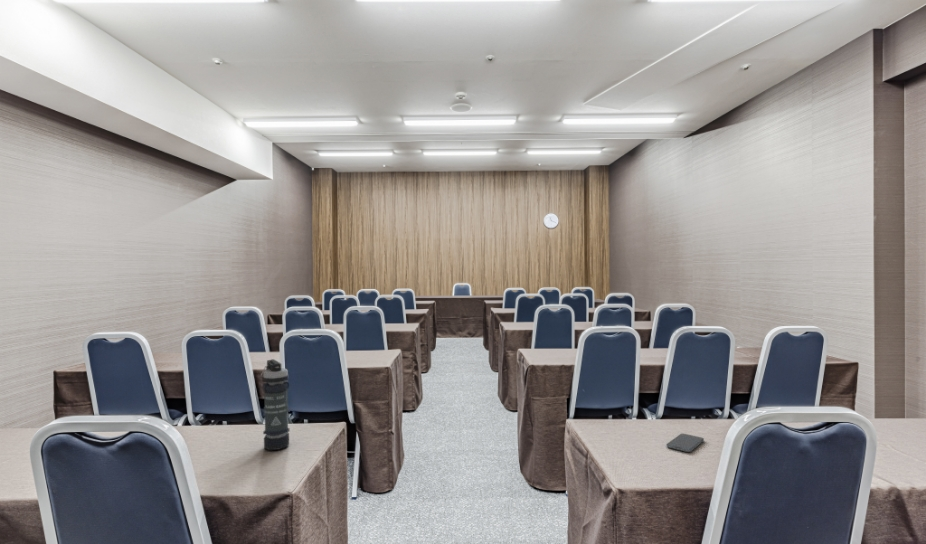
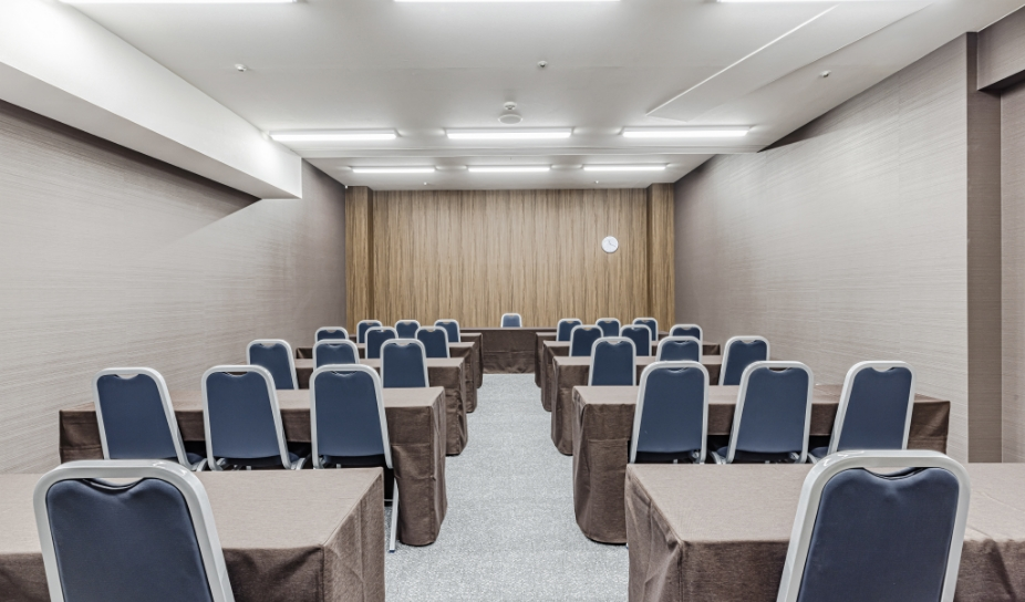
- smartphone (685, 442)
- smoke grenade (274, 402)
